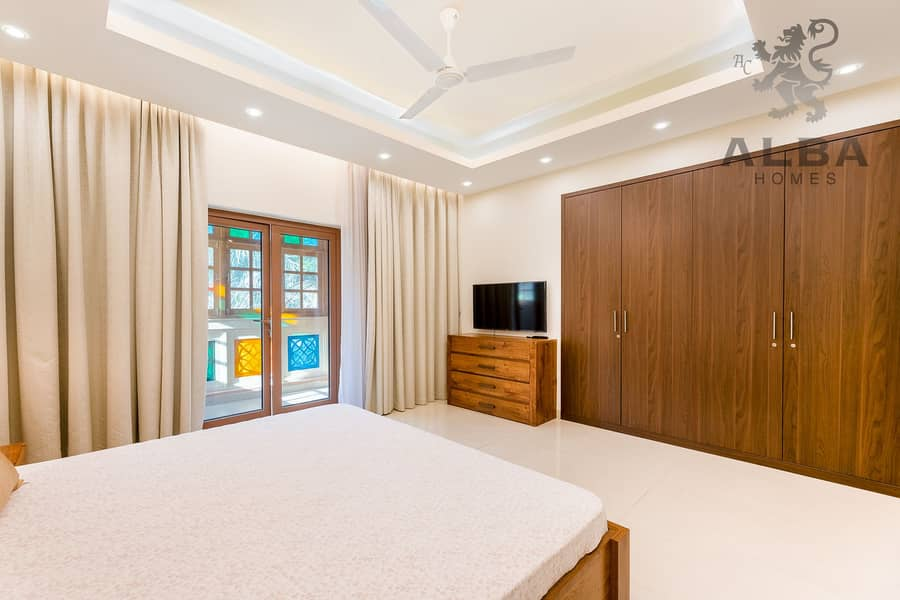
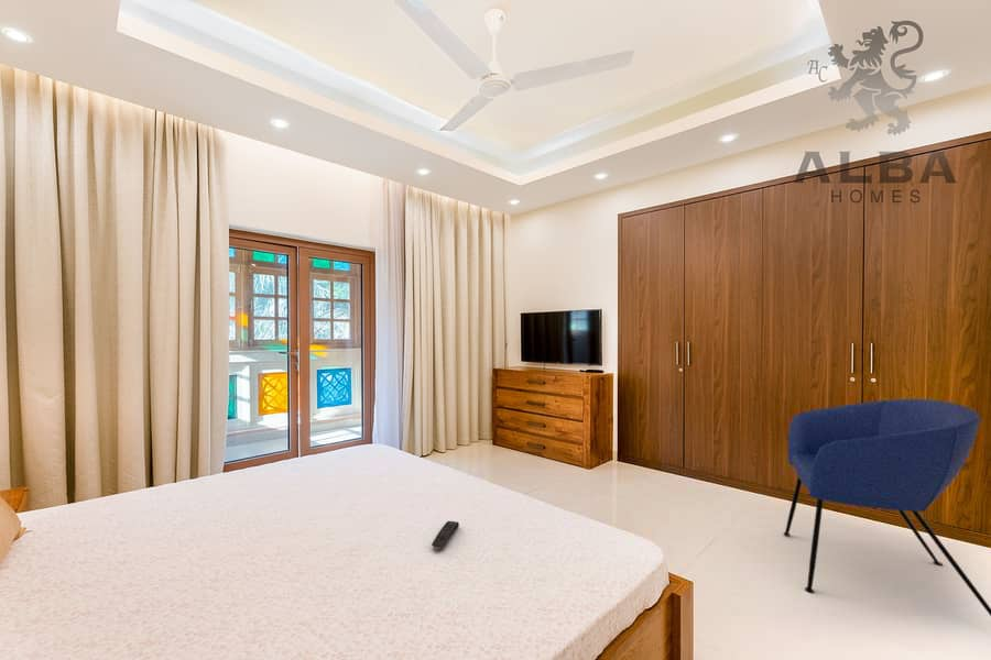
+ armchair (875, 487)
+ remote control (445, 534)
